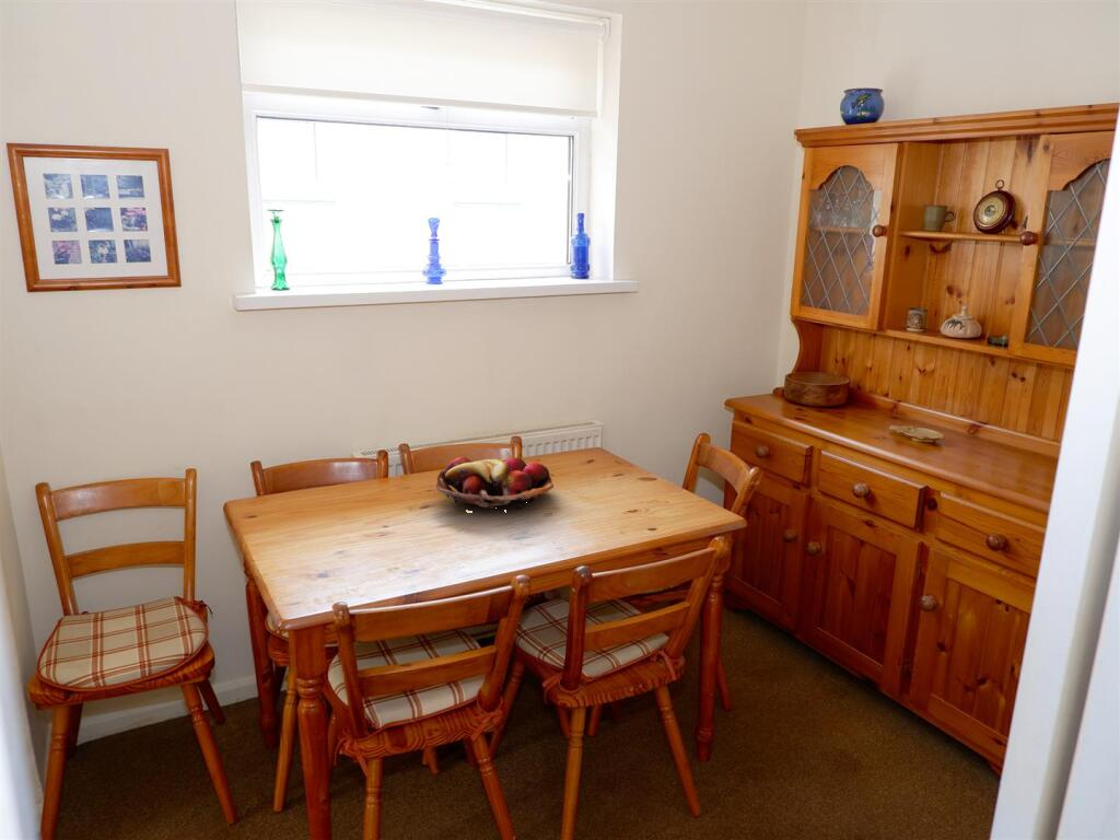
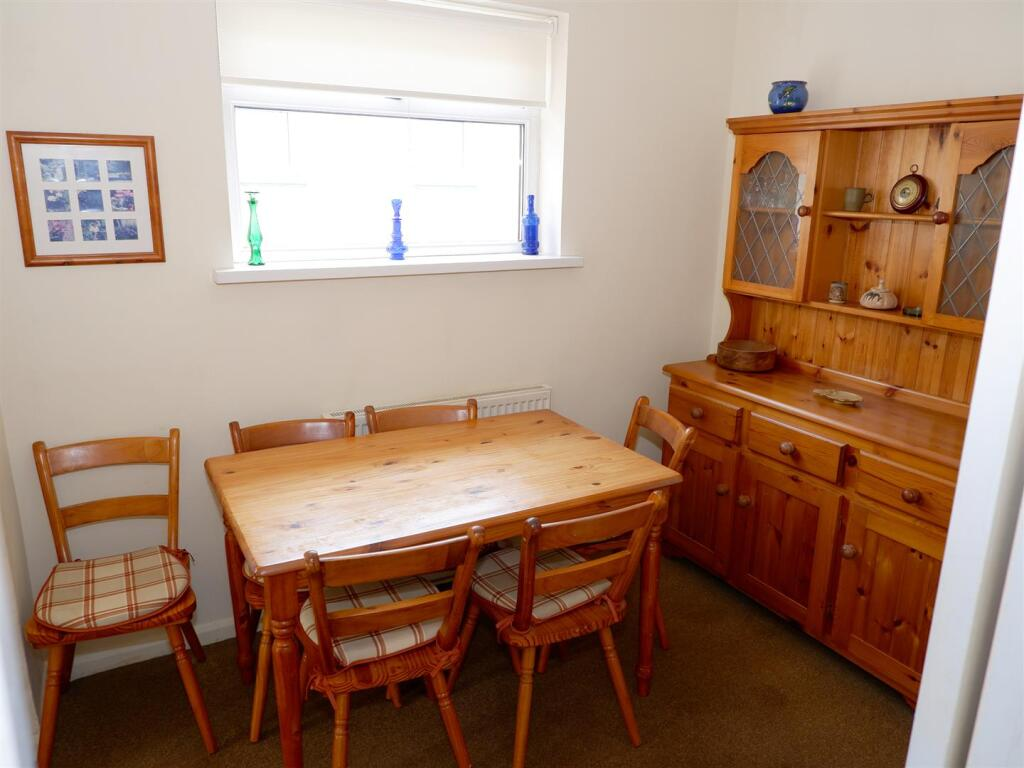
- fruit basket (494, 480)
